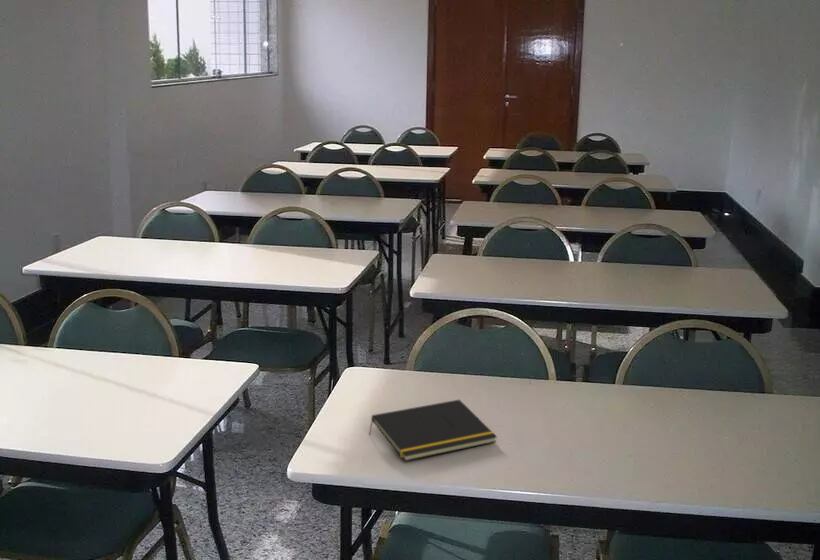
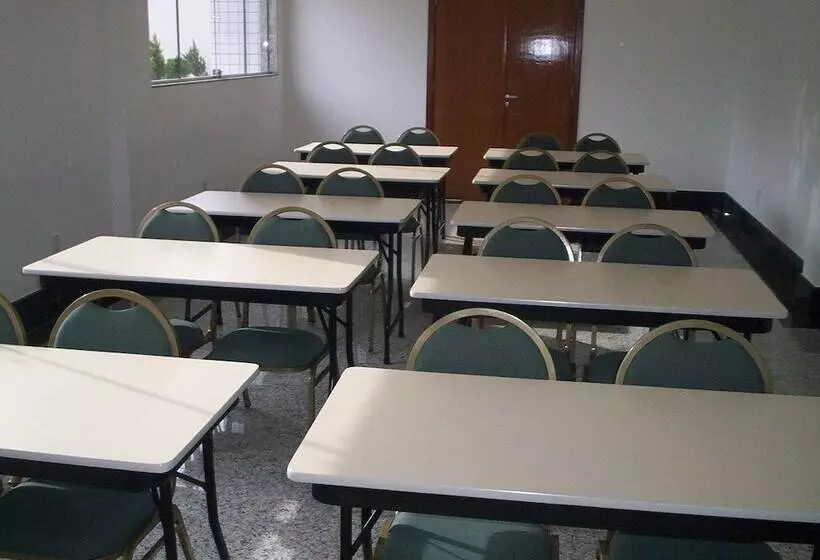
- notepad (433, 428)
